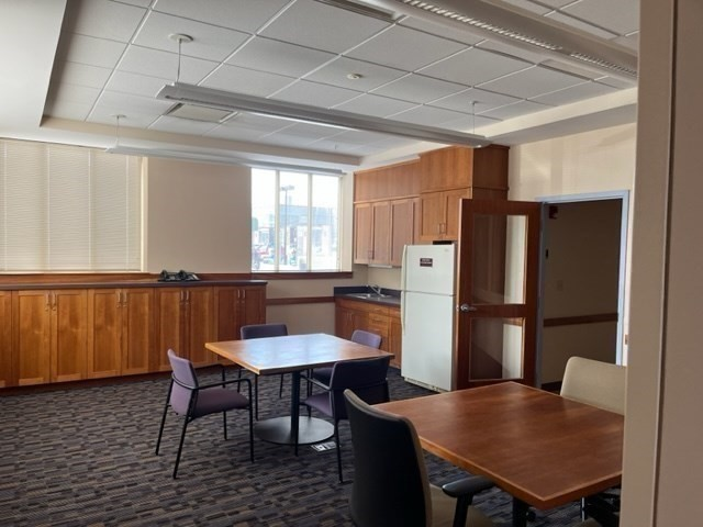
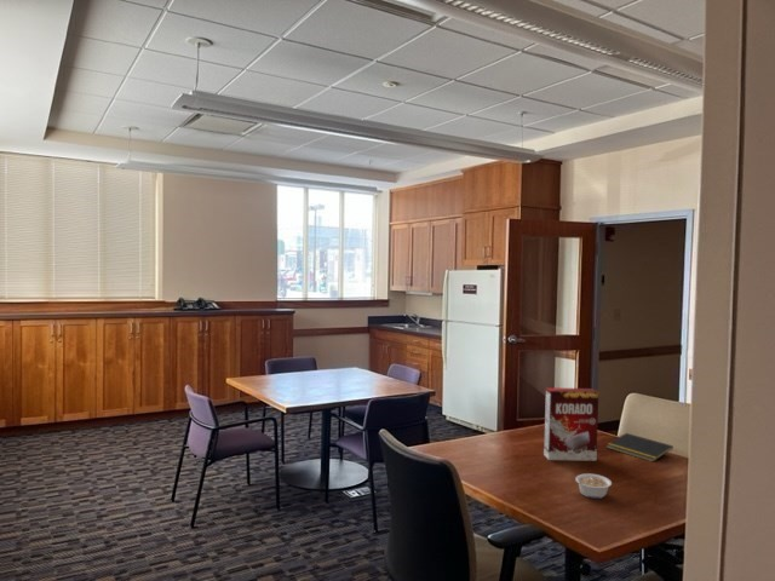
+ cereal box (570, 424)
+ legume (592, 485)
+ notepad (638, 447)
